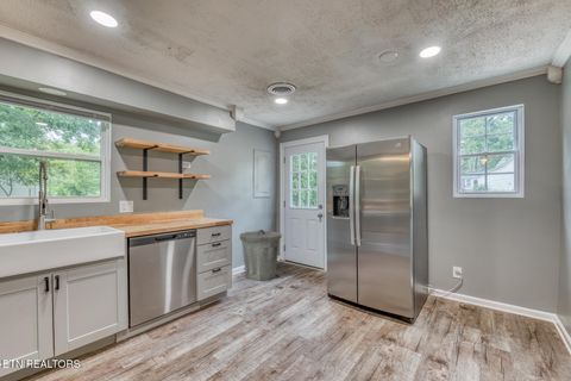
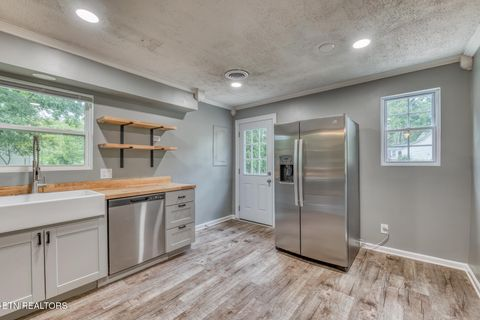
- trash can (259, 252)
